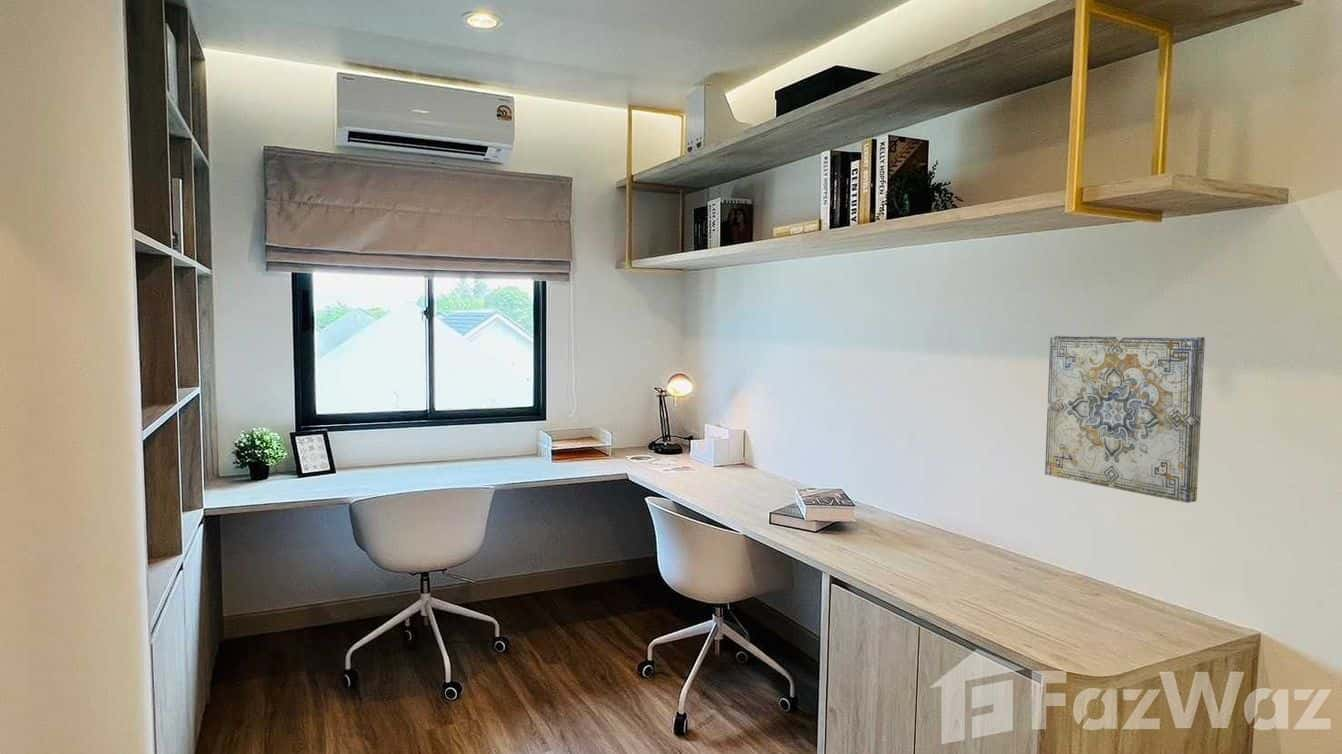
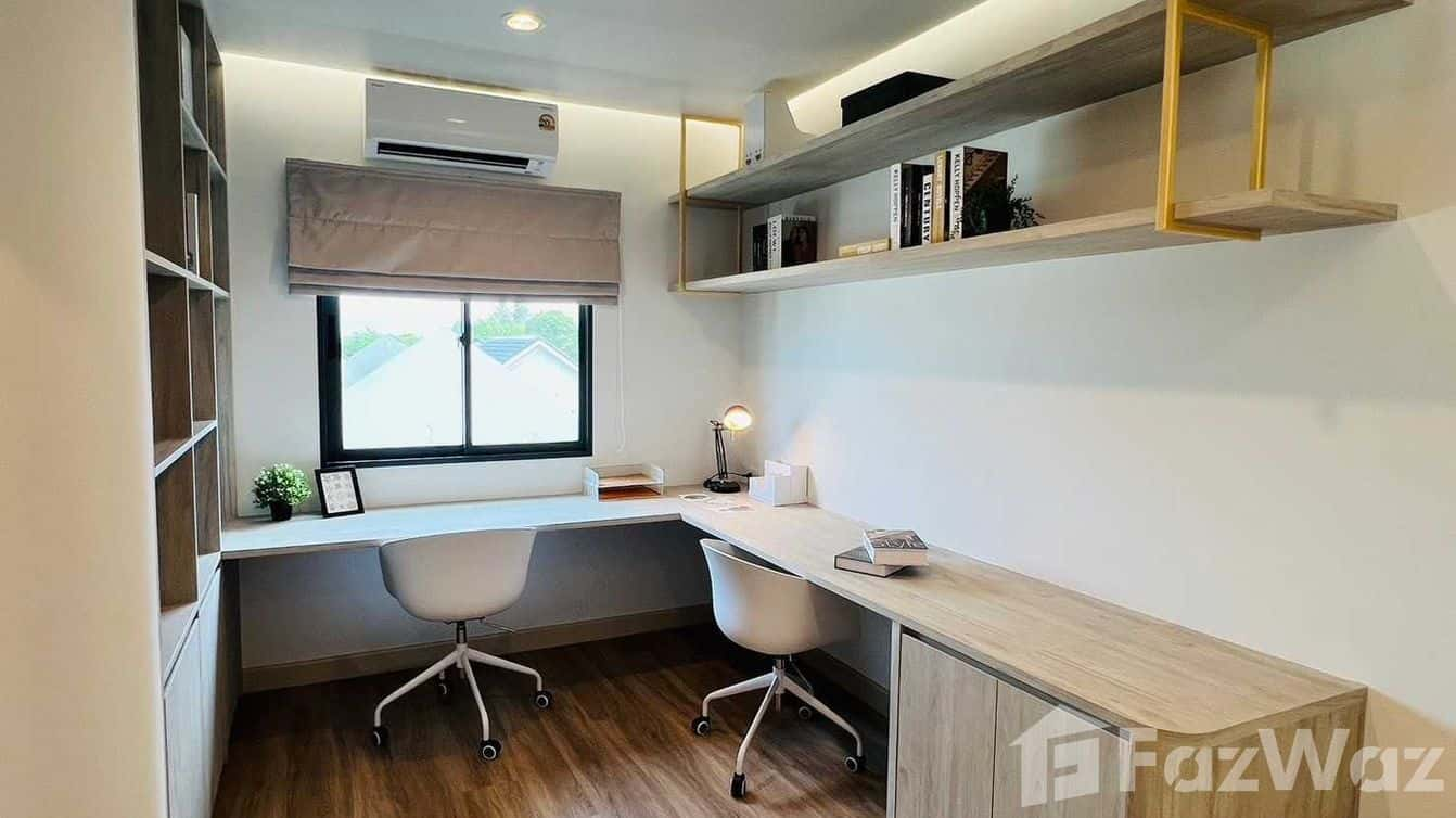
- wall art (1117, 412)
